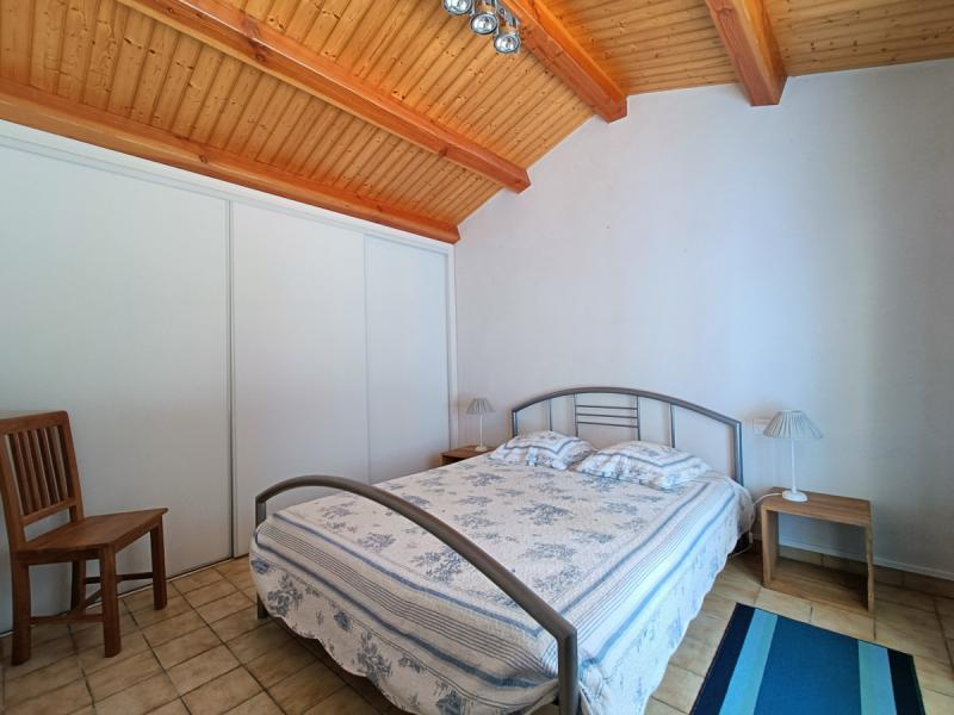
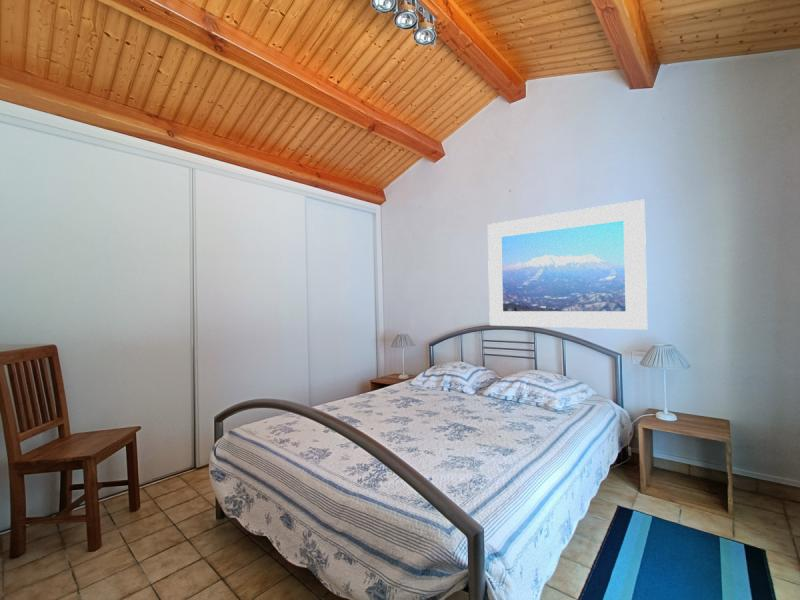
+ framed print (557, 270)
